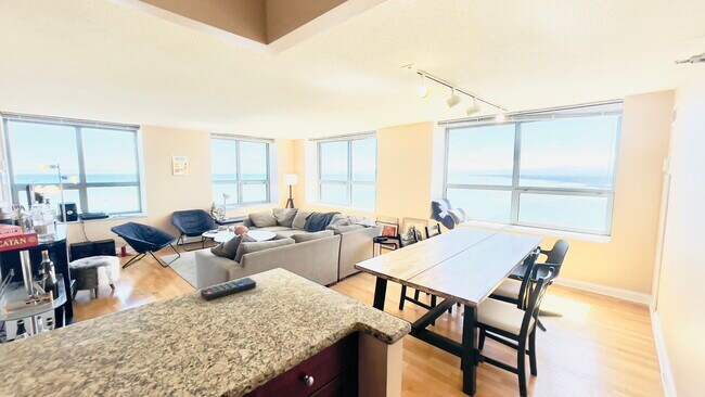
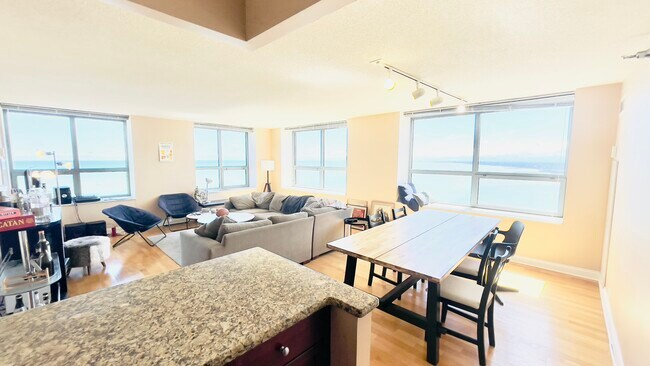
- remote control (229, 287)
